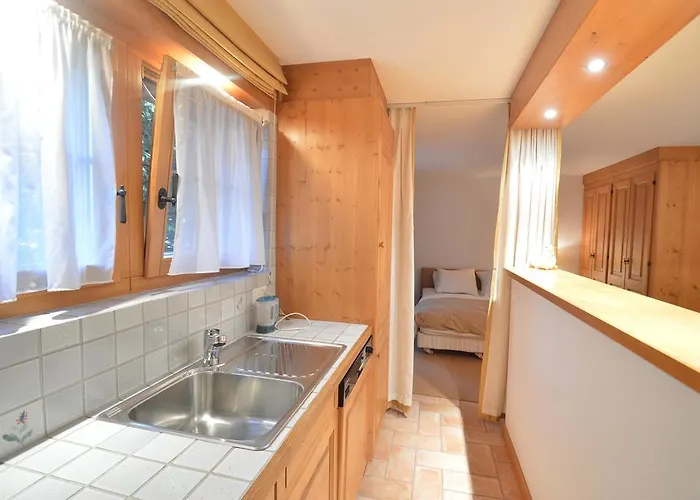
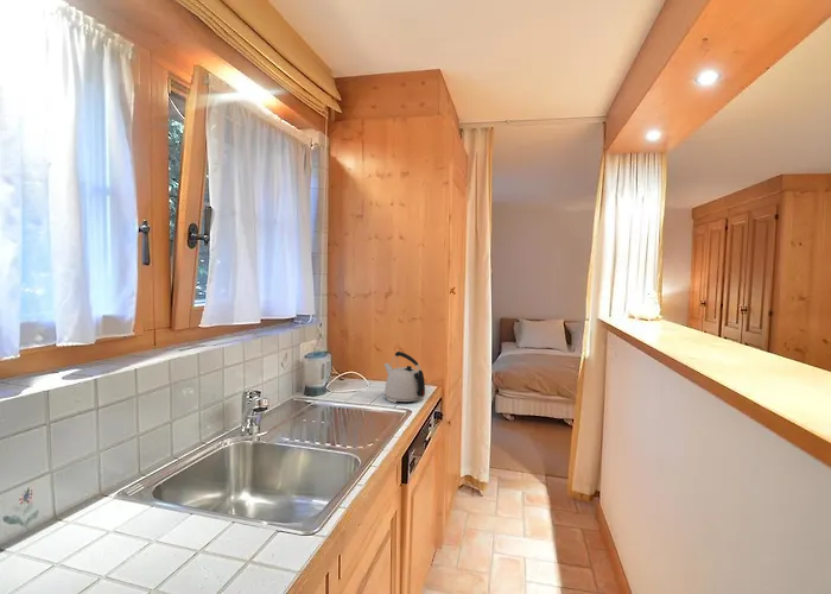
+ kettle (402, 374)
